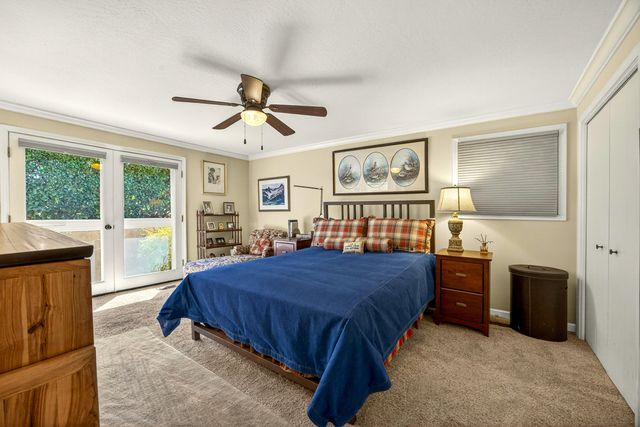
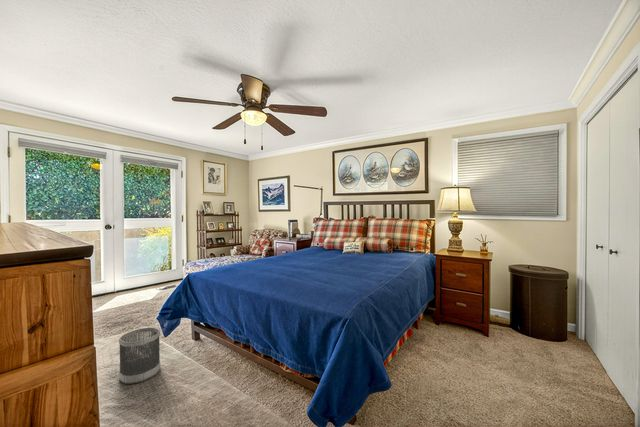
+ wastebasket (139, 353)
